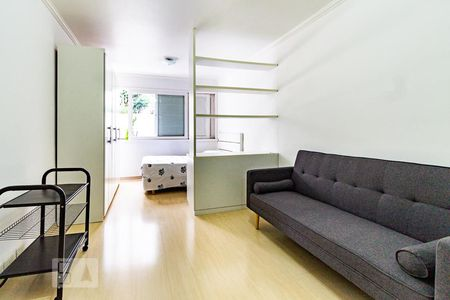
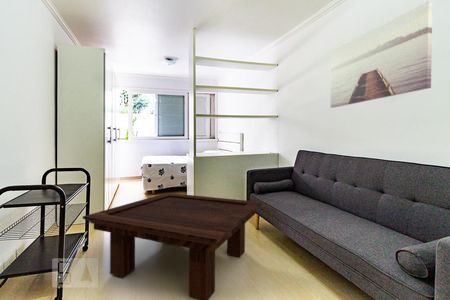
+ wall art (371, 65)
+ coffee table (183, 235)
